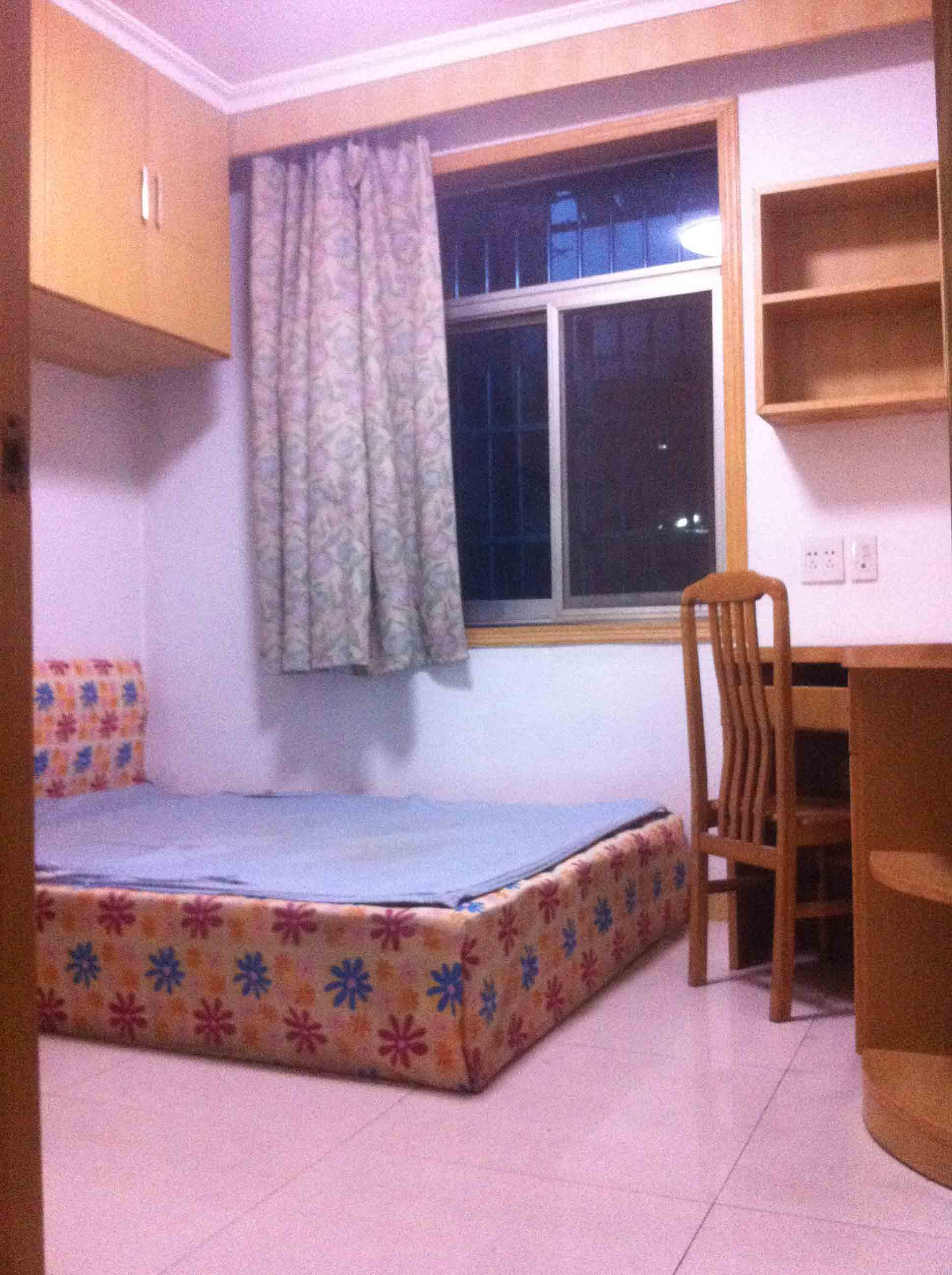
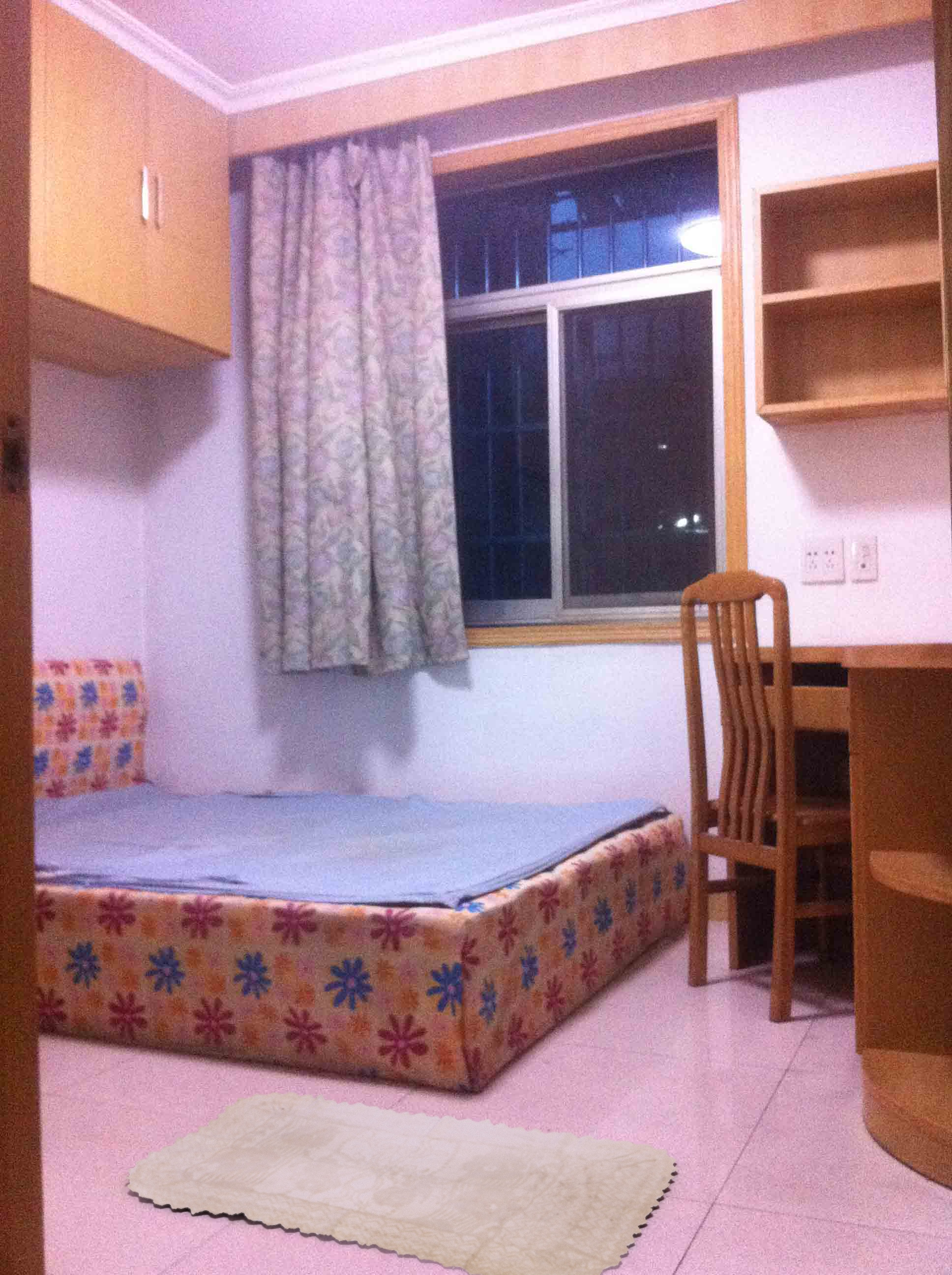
+ bath mat (397, 1170)
